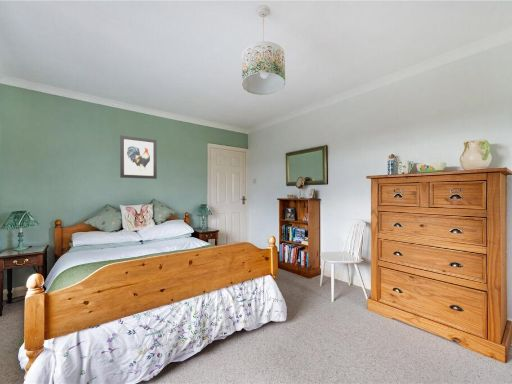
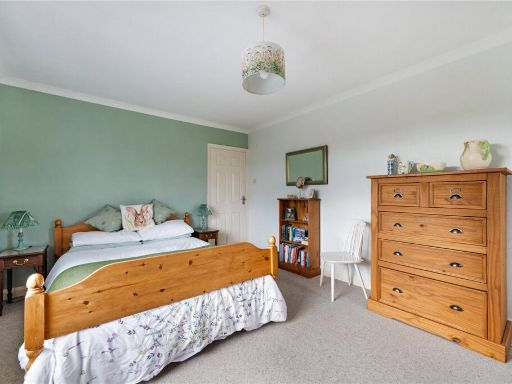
- wall art (139, 158)
